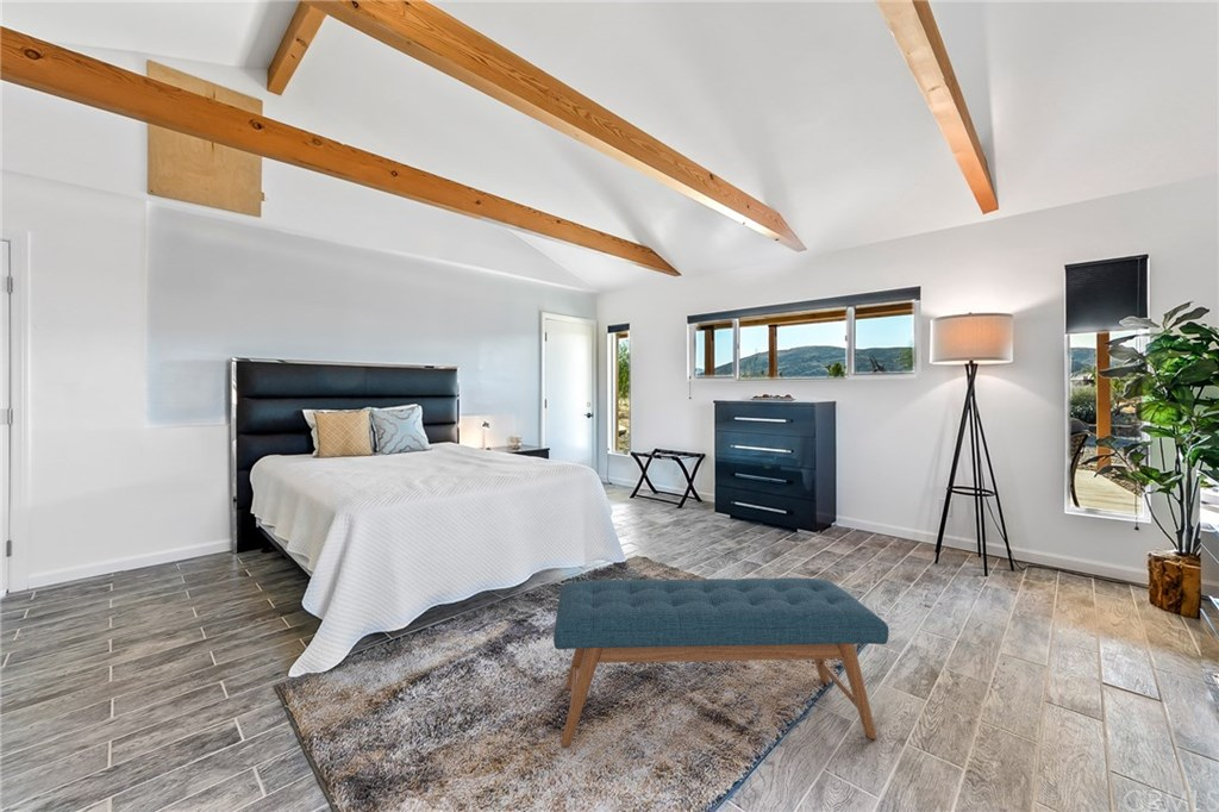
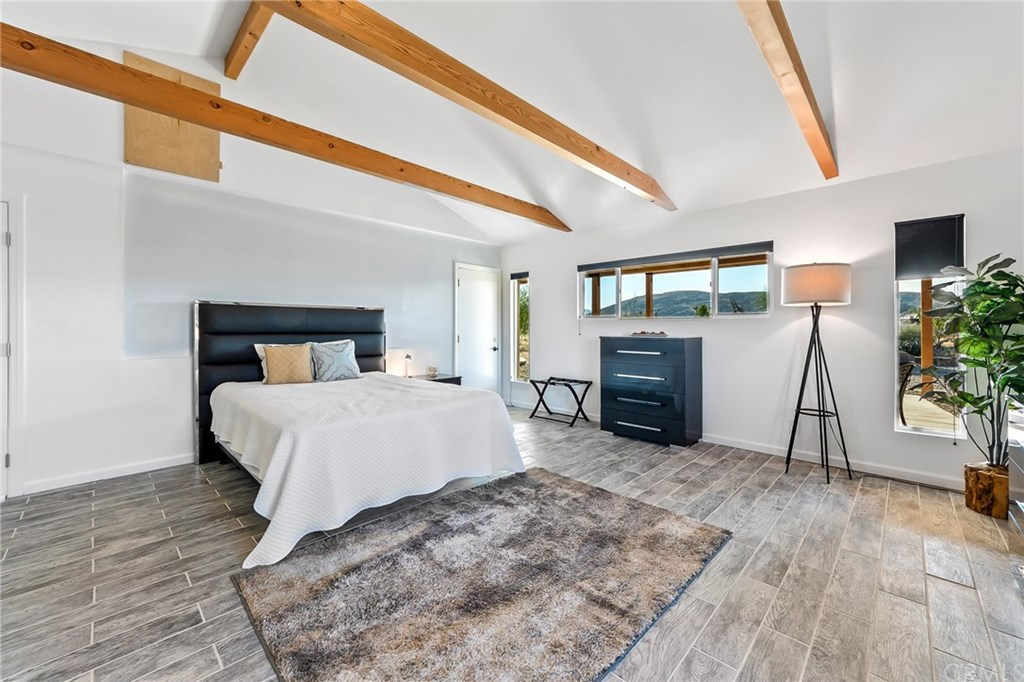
- bench (708, 650)
